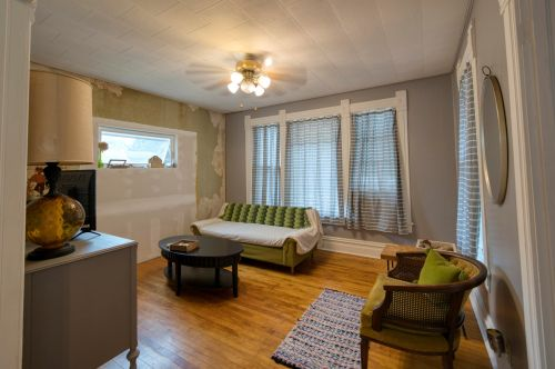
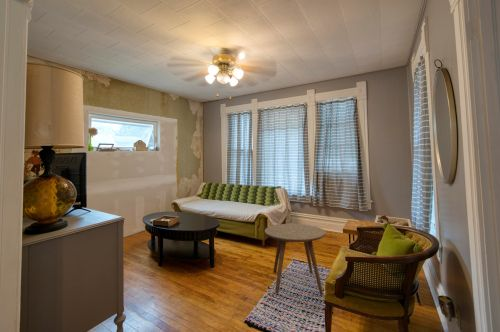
+ side table (283, 256)
